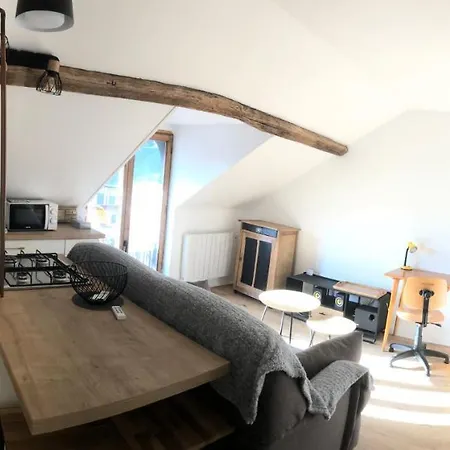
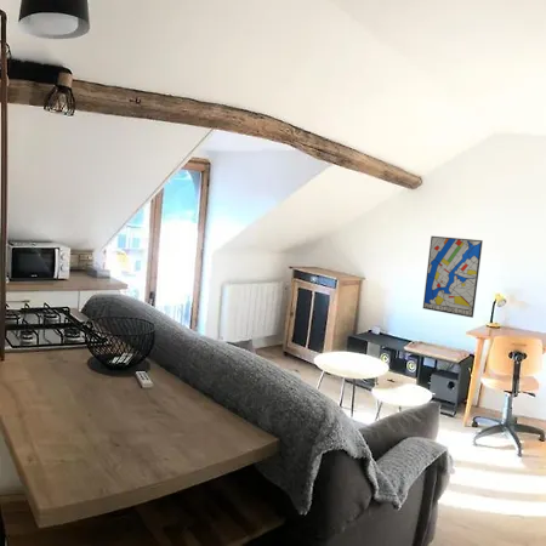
+ wall art (451, 275)
